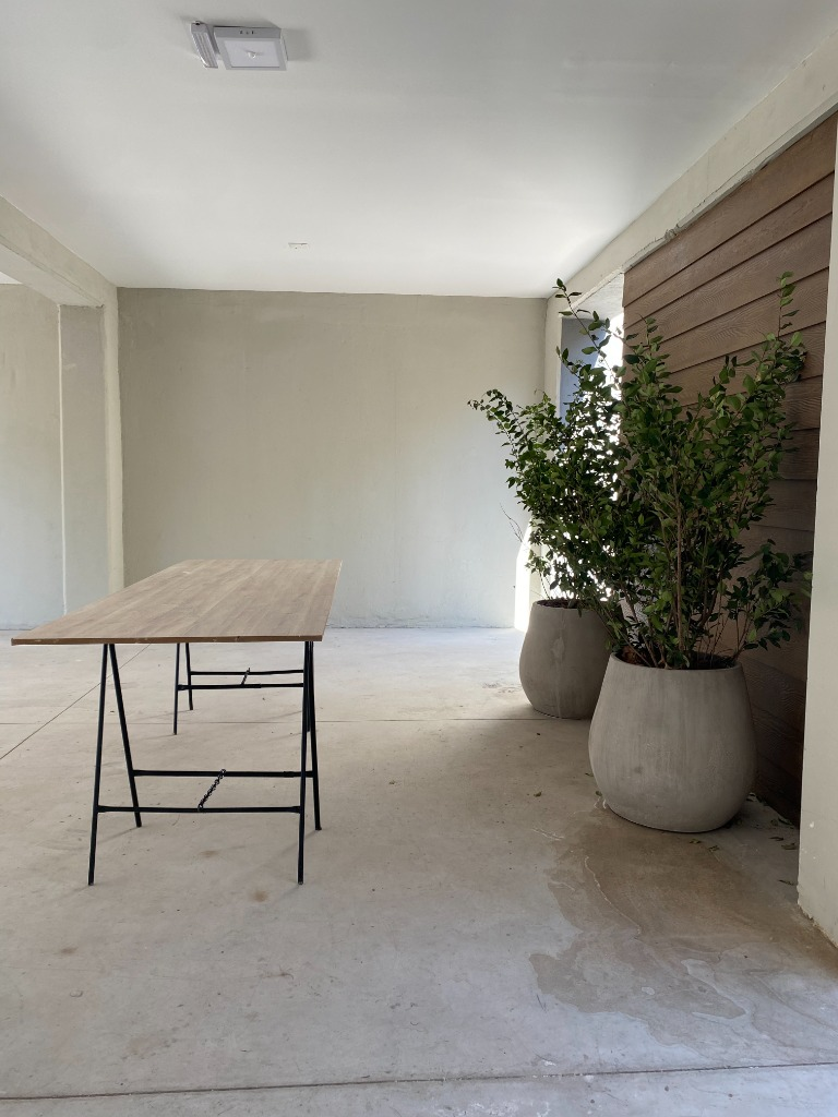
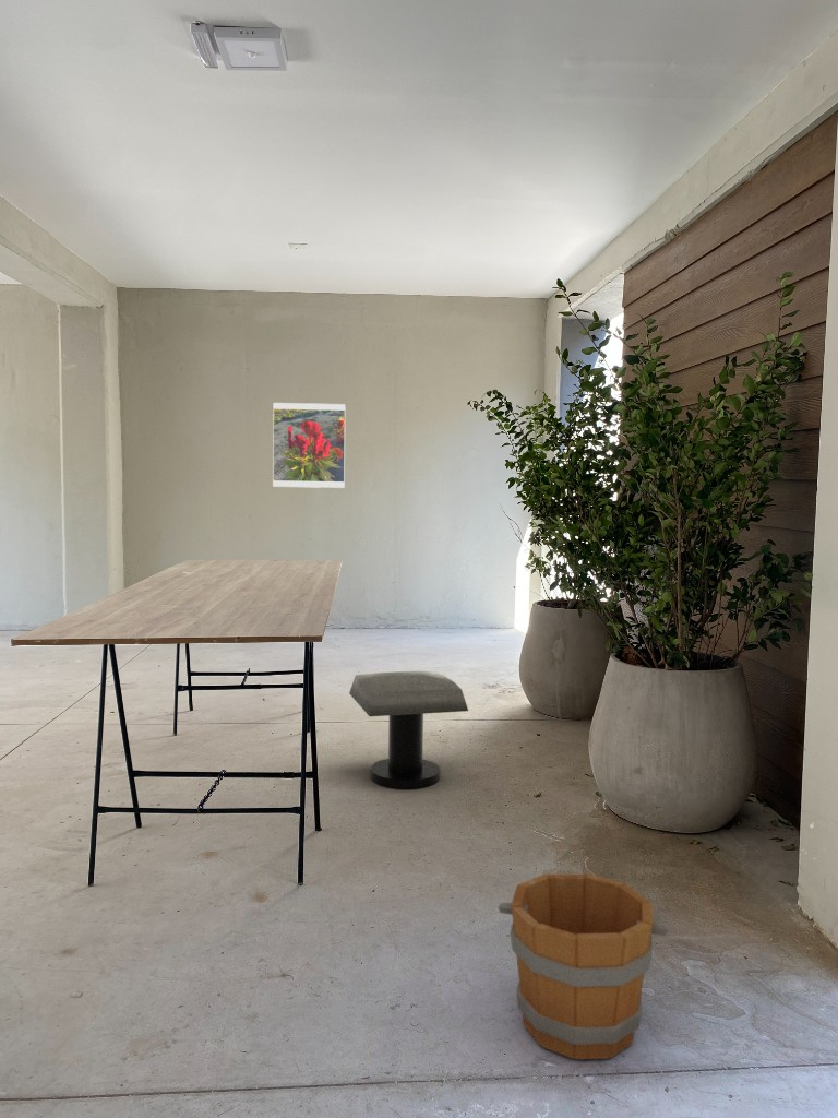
+ bucket (579, 960)
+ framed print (309, 445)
+ stool (406, 725)
